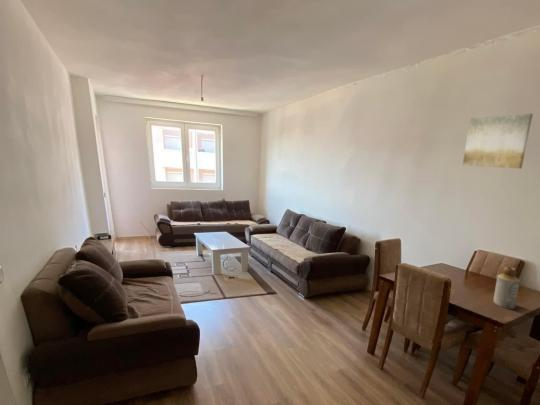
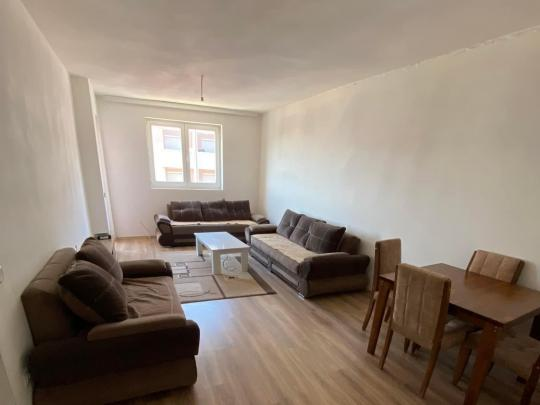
- wall art (494, 142)
- bottle (507, 286)
